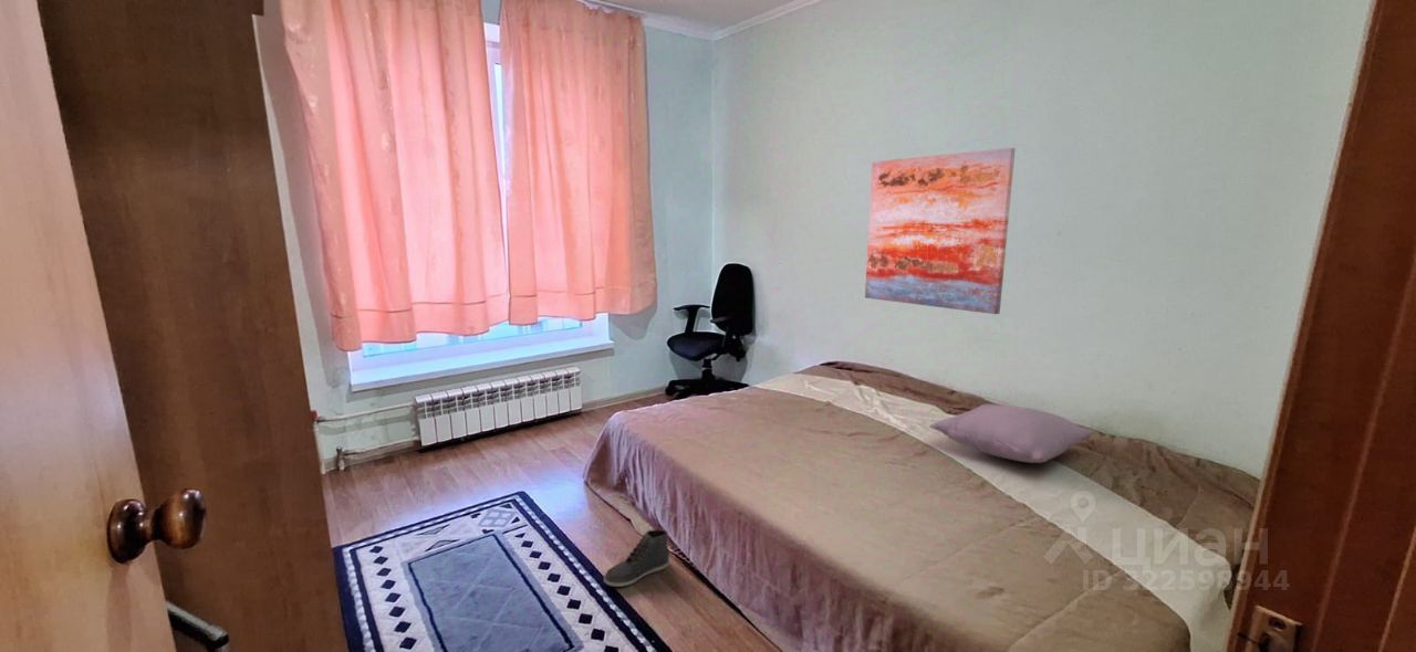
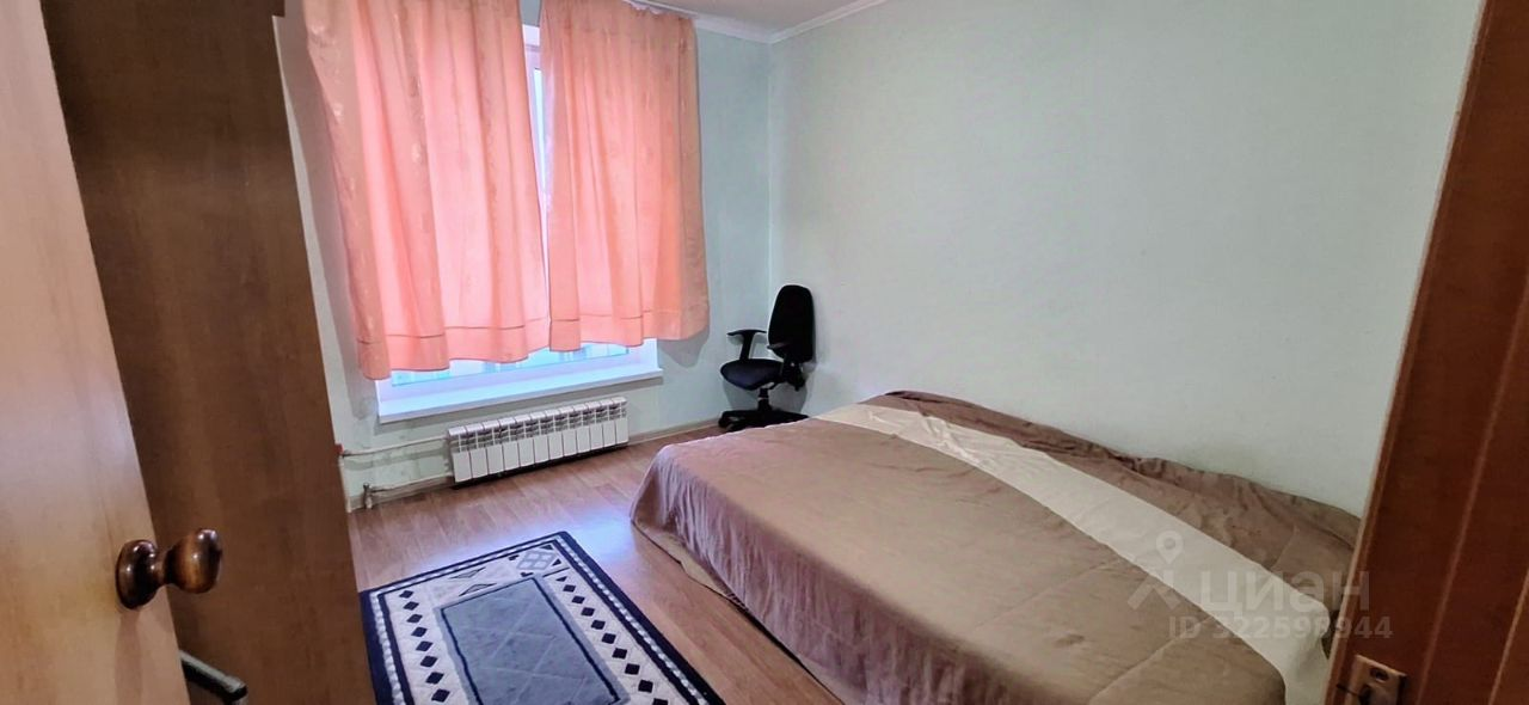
- wall art (930, 232)
- sneaker (636, 555)
- pillow (1009, 430)
